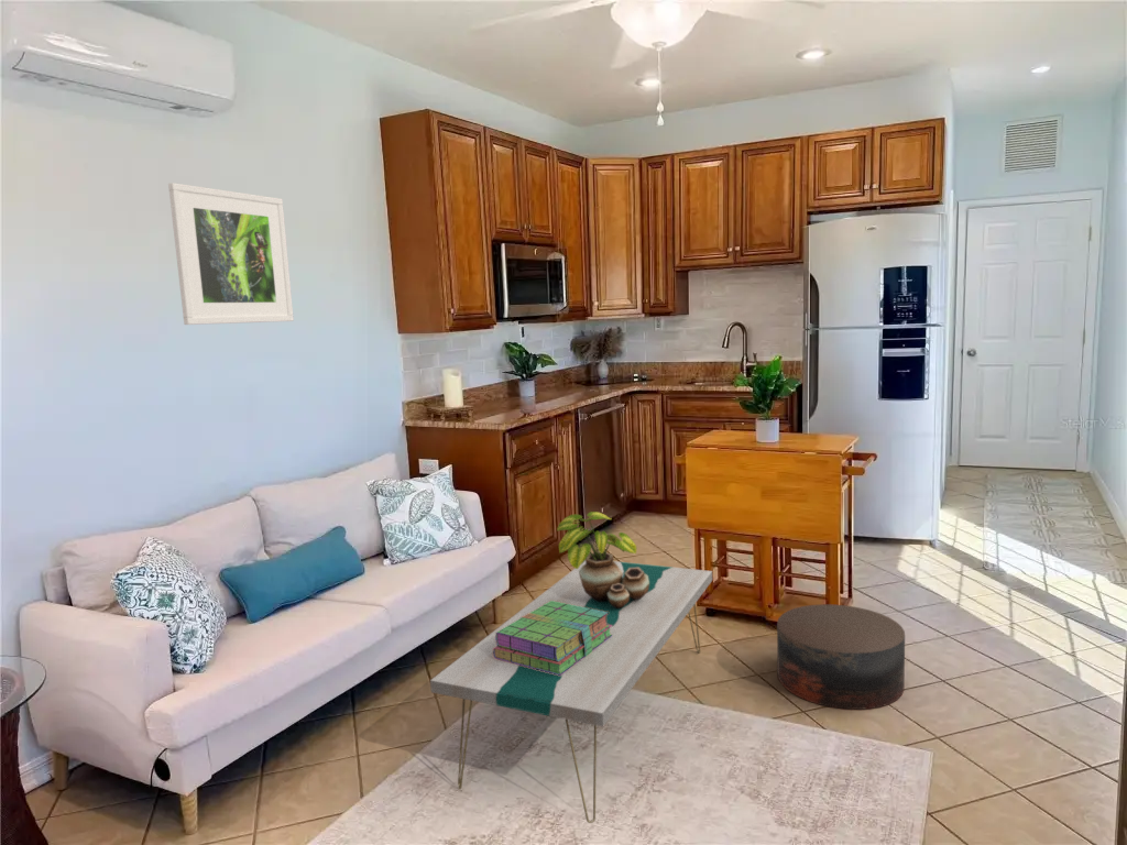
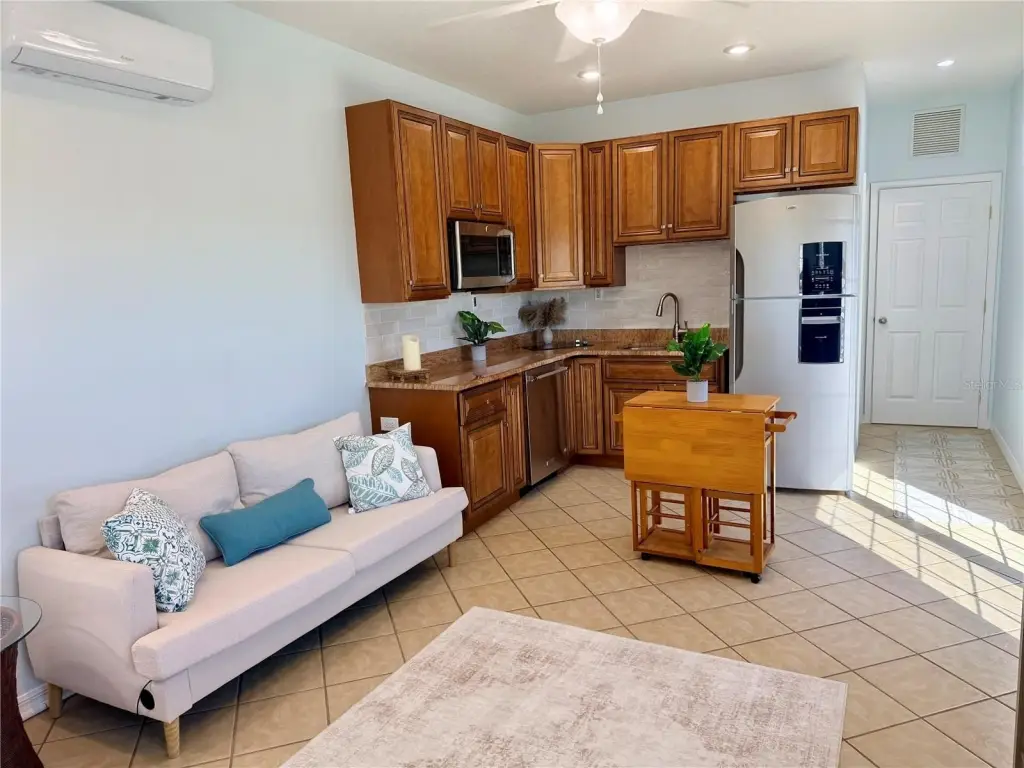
- stool (839, 652)
- coffee table (594, 663)
- stack of books (554, 633)
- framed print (236, 257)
- potted plant (600, 557)
